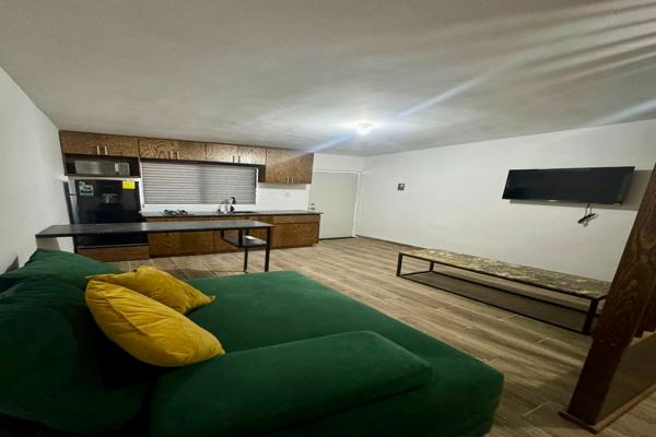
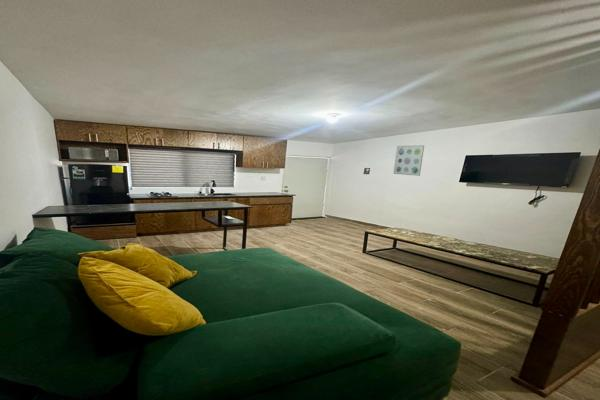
+ wall art (408, 160)
